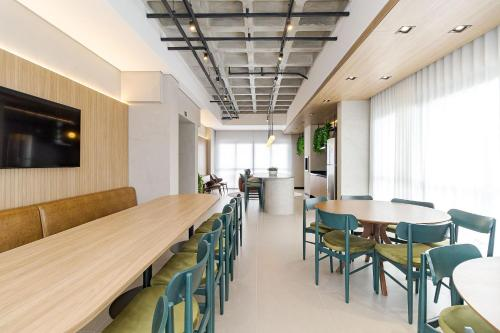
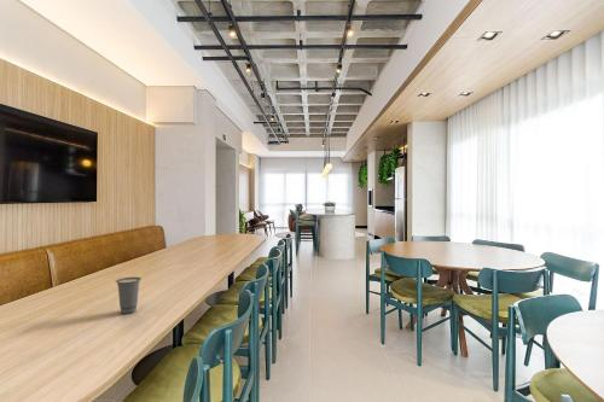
+ cup (128, 295)
